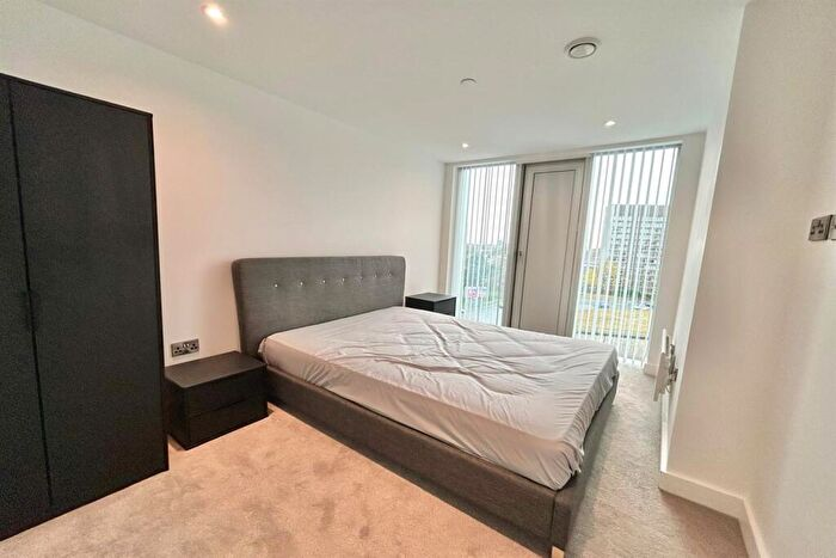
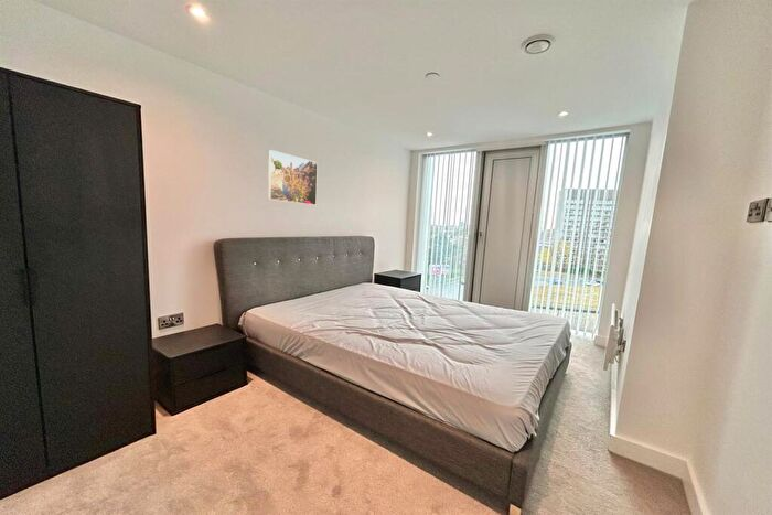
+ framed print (294, 180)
